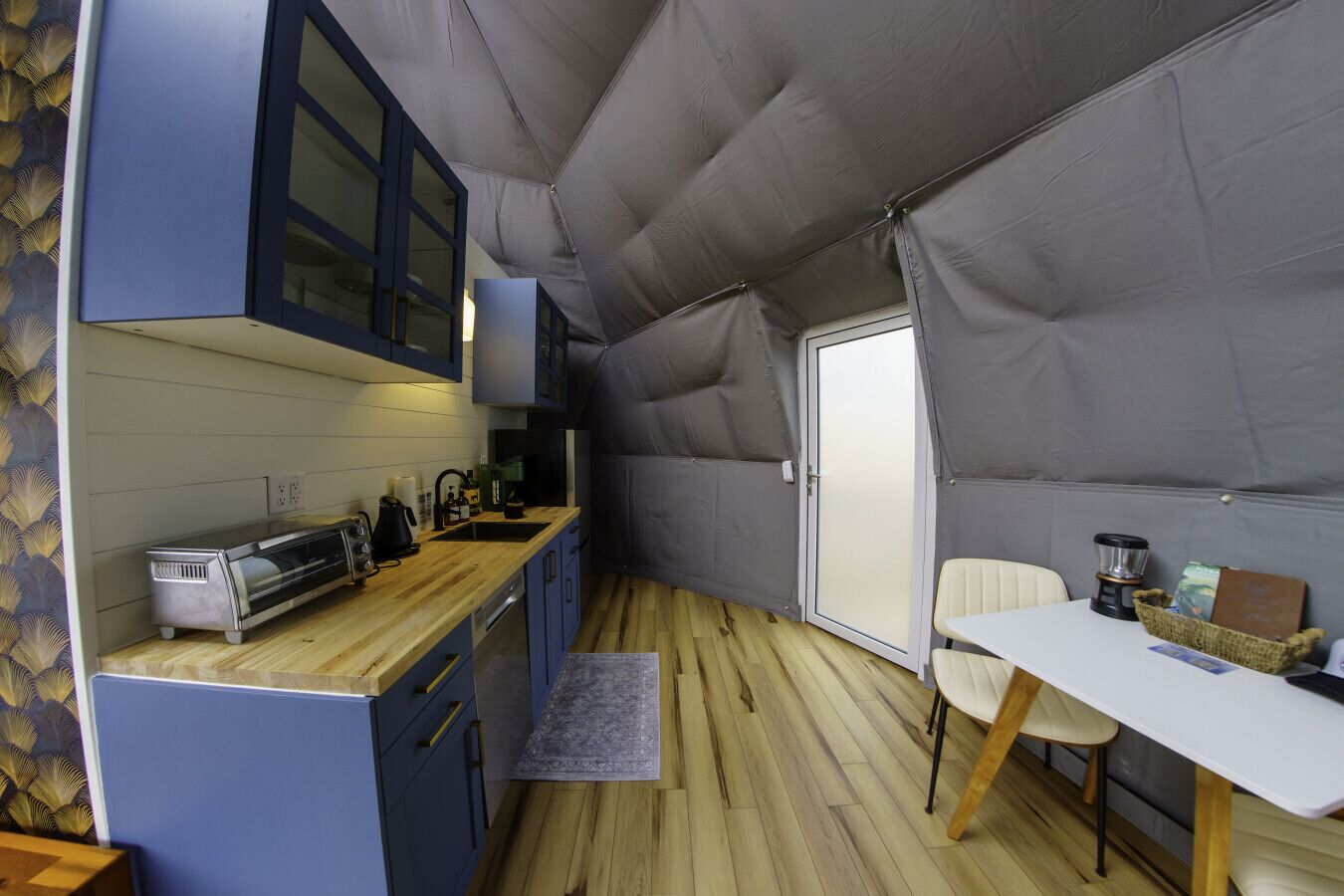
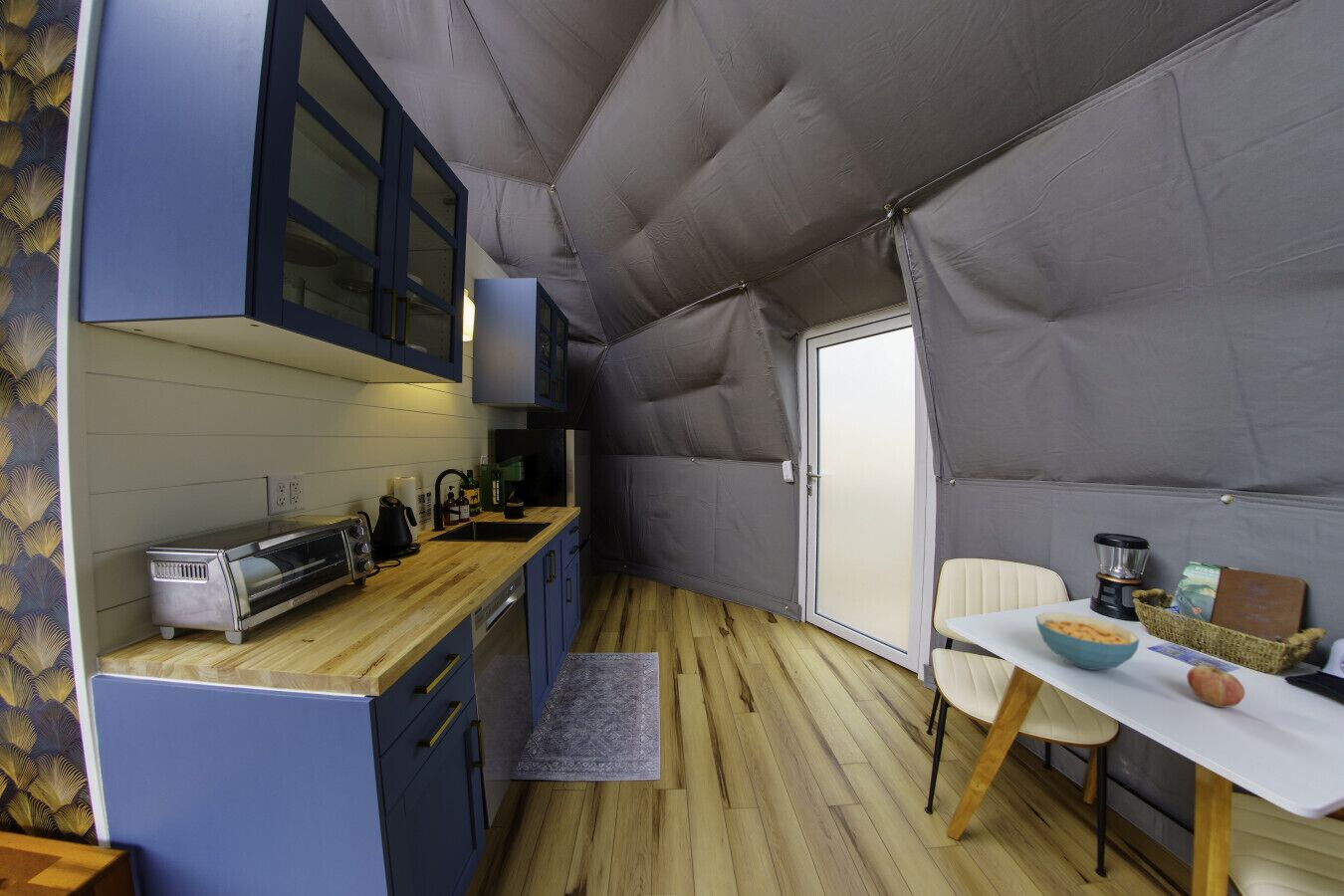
+ fruit (1215, 685)
+ cereal bowl (1083, 645)
